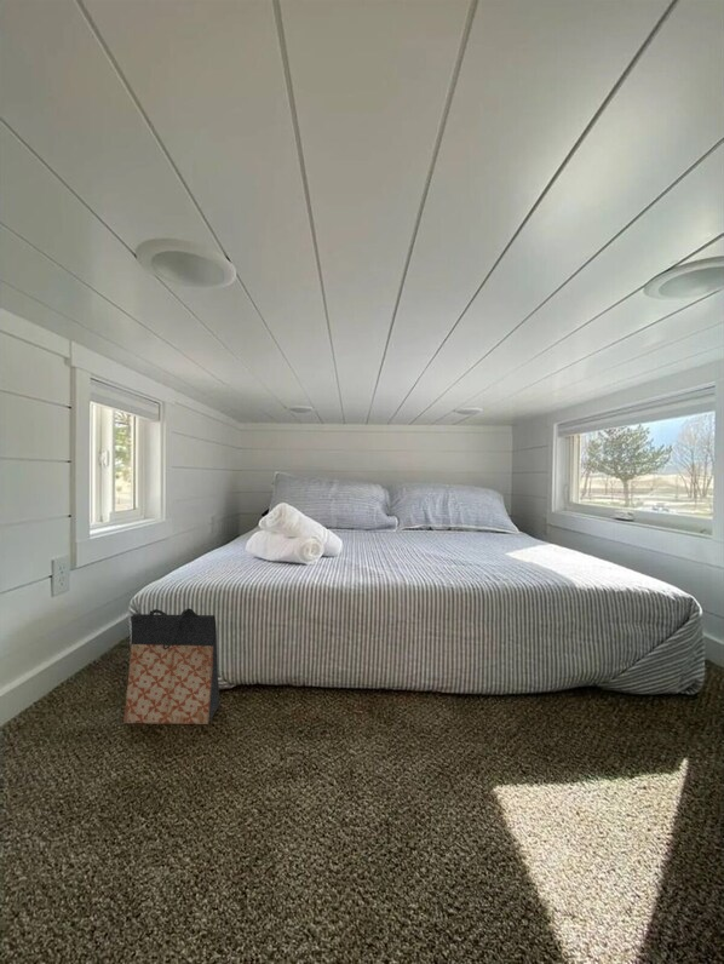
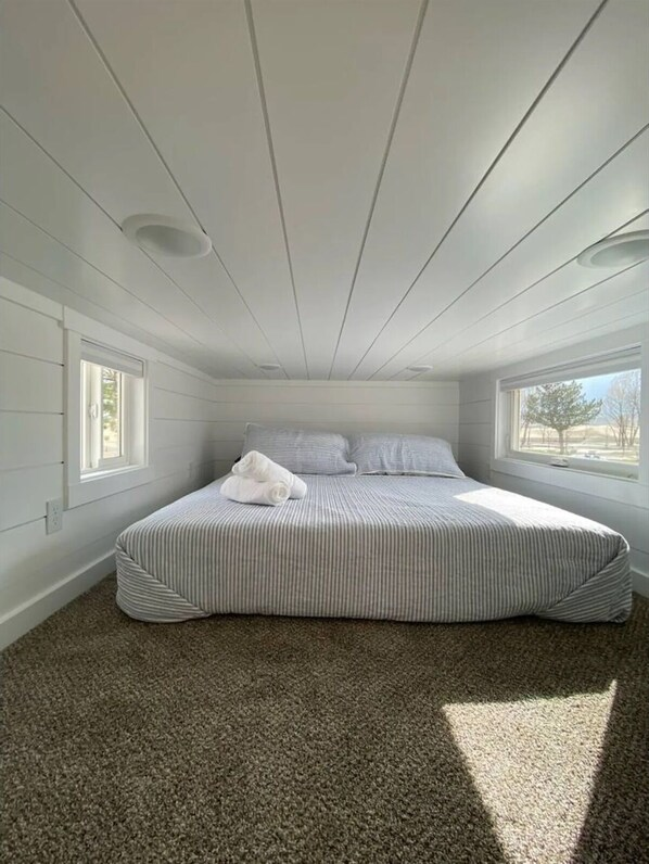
- bag (173, 660)
